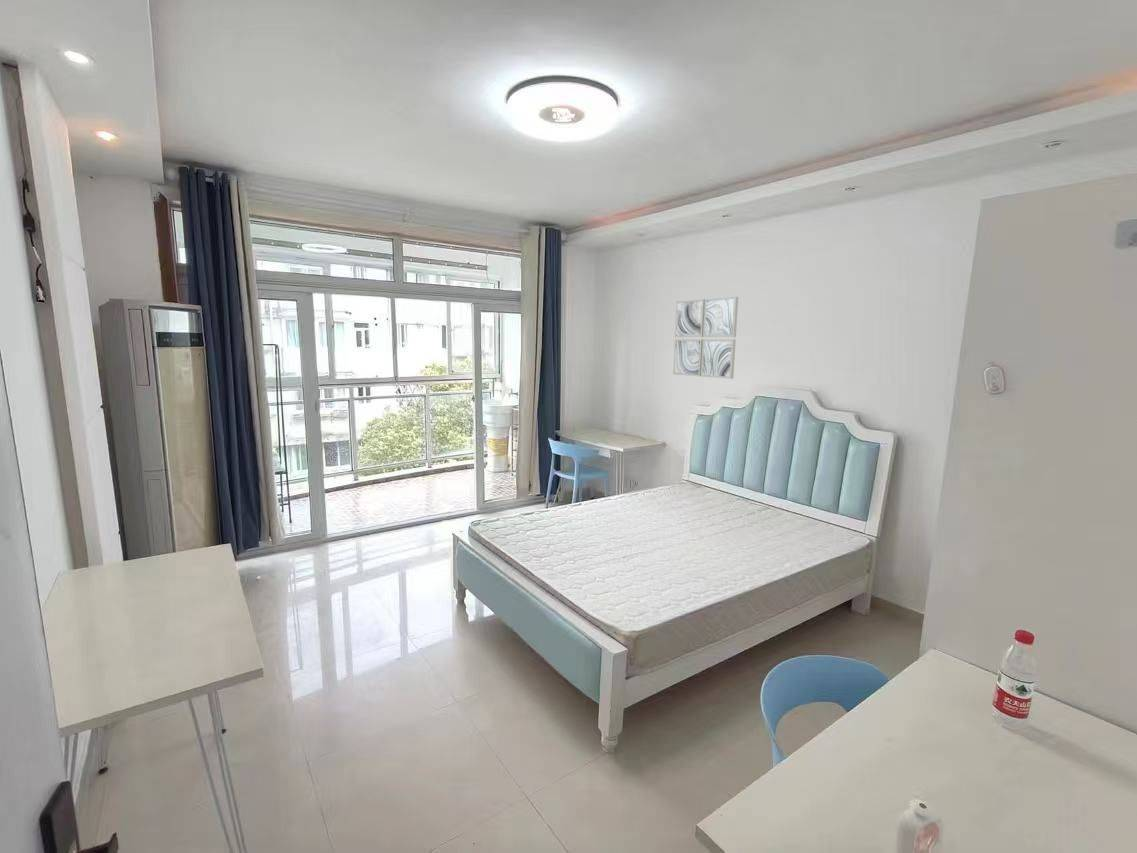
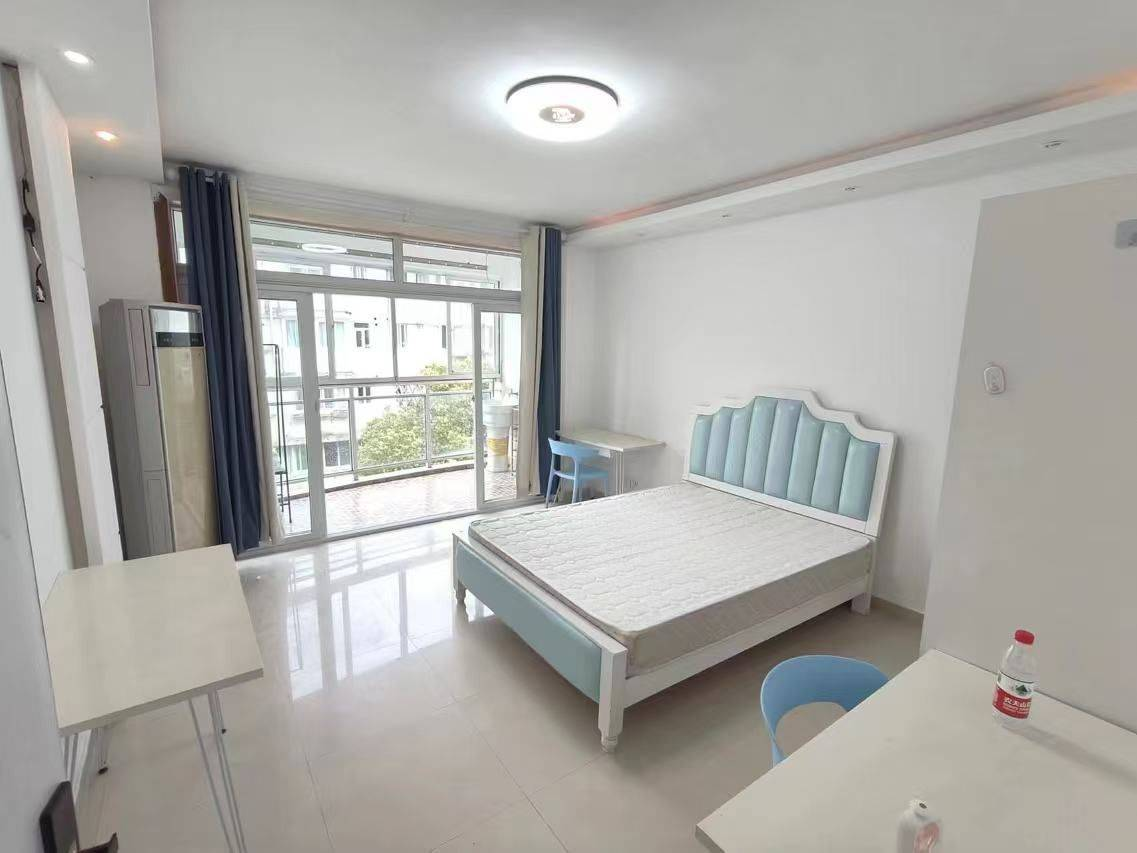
- wall art (703, 339)
